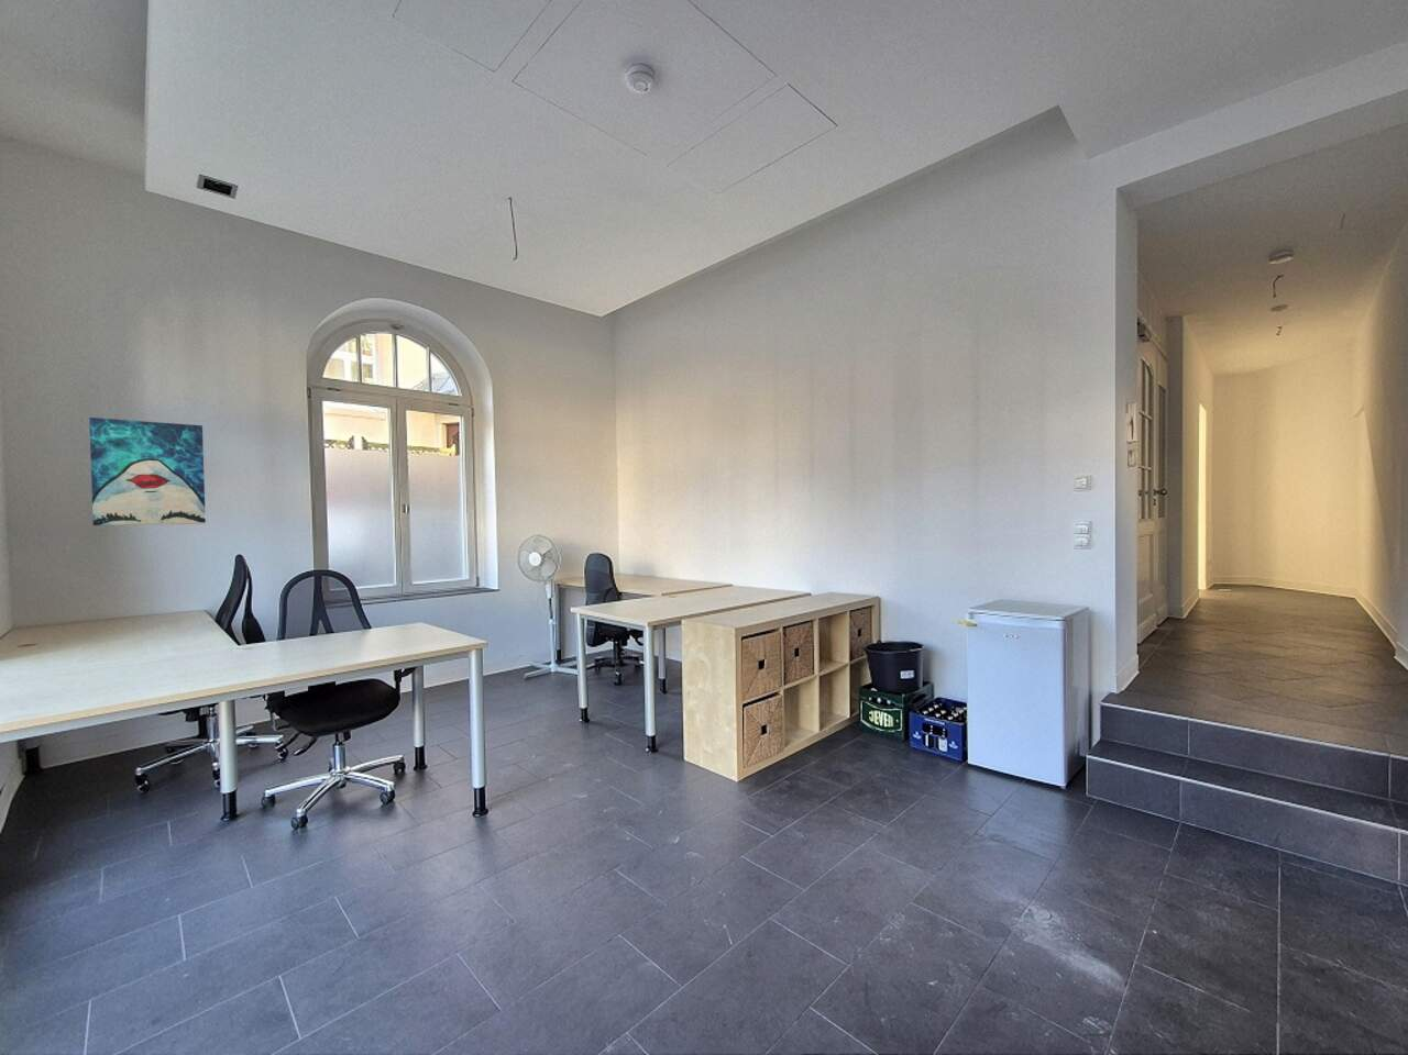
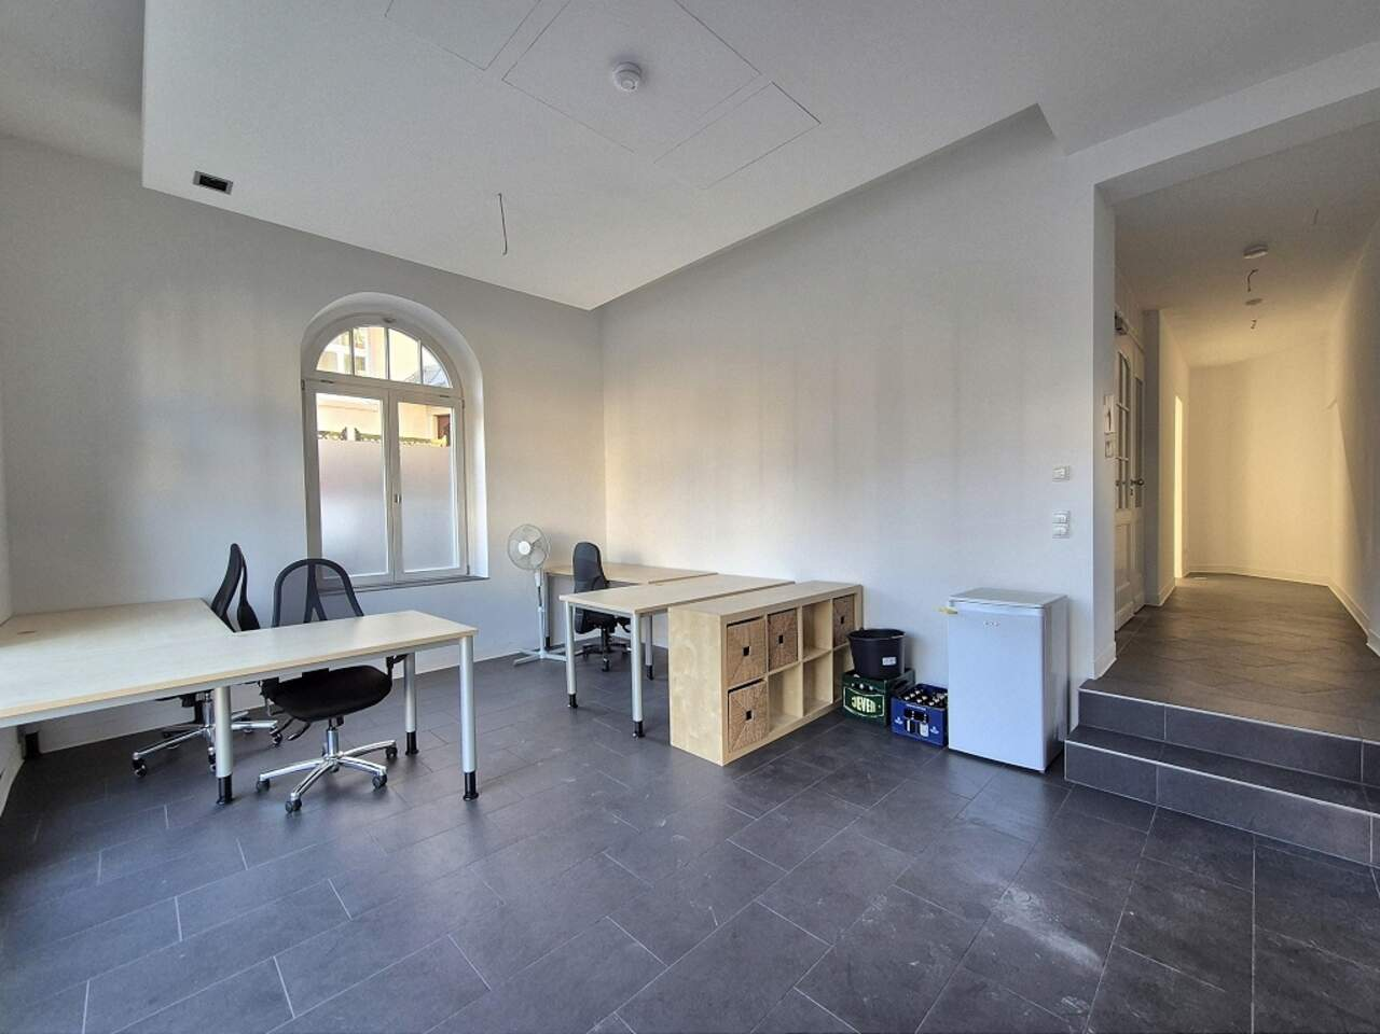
- wall art (150, 472)
